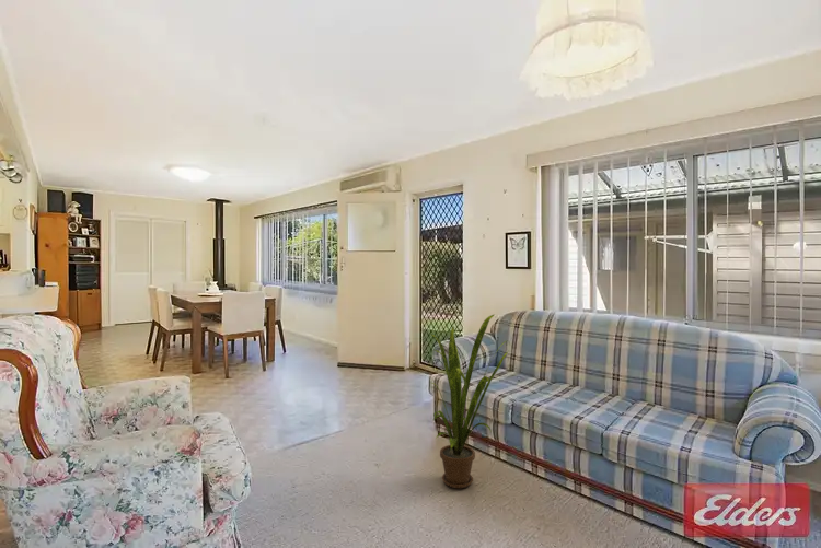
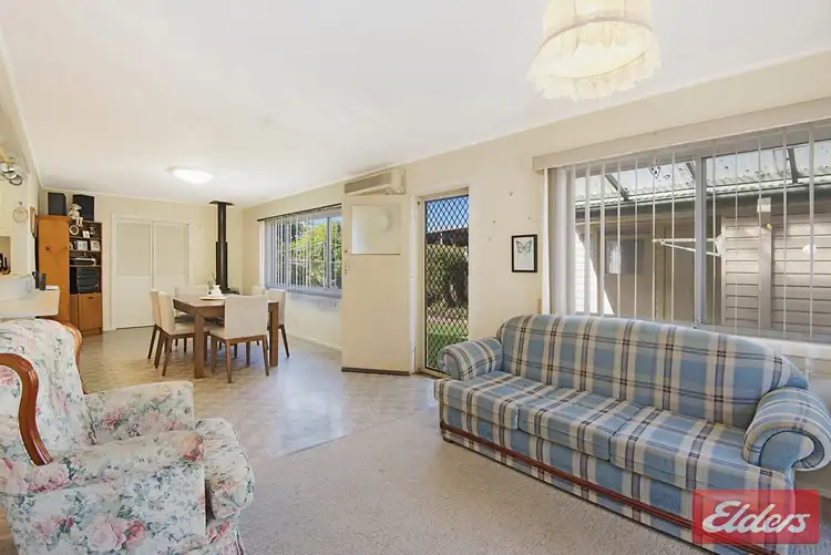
- house plant (460, 397)
